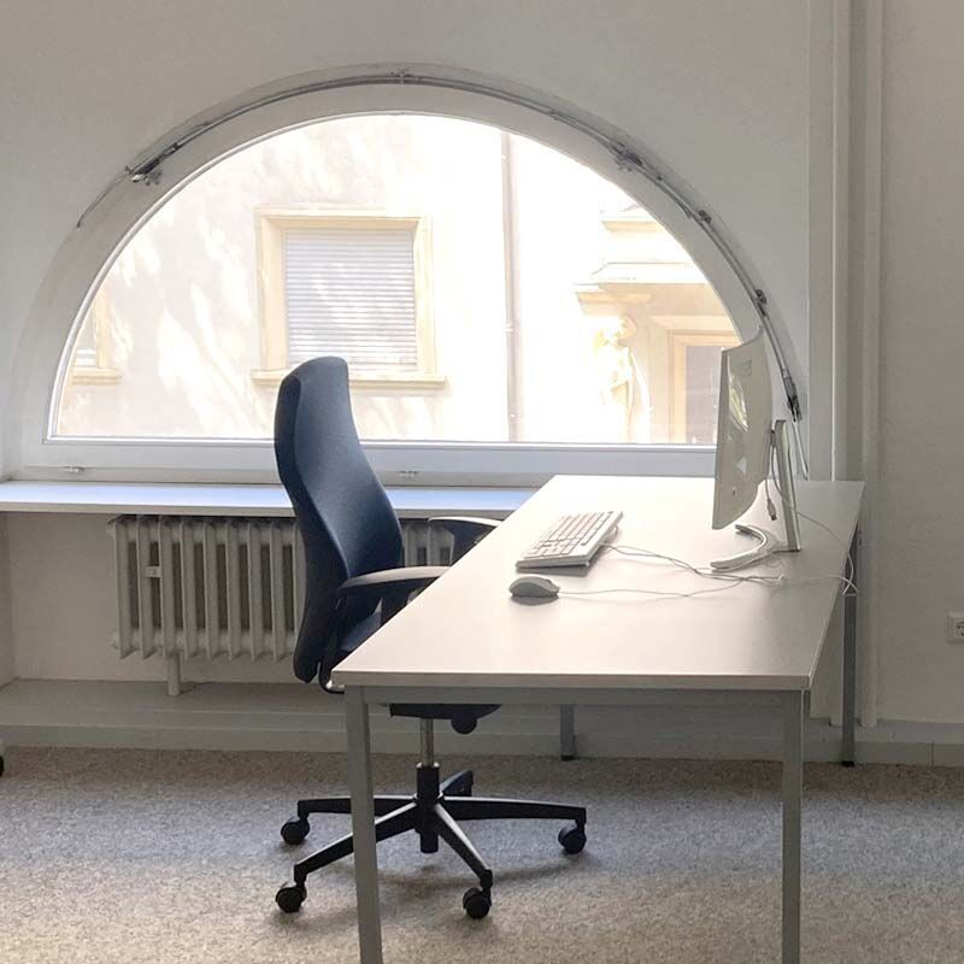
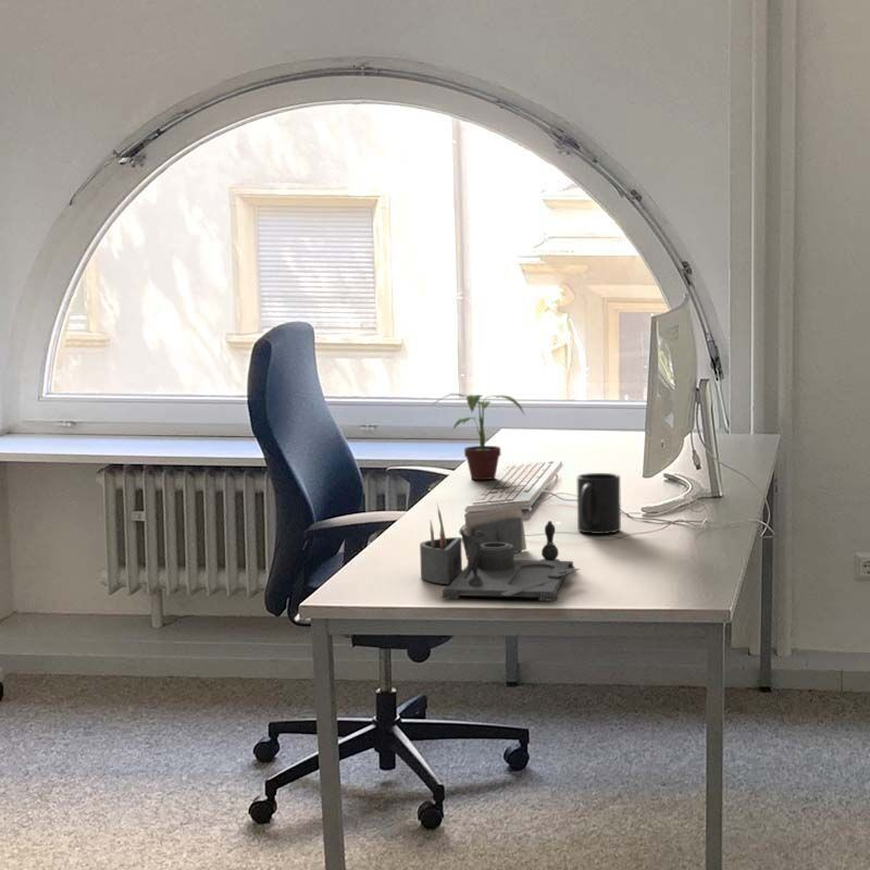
+ potted plant (478, 434)
+ desk organizer (500, 542)
+ mug (596, 505)
